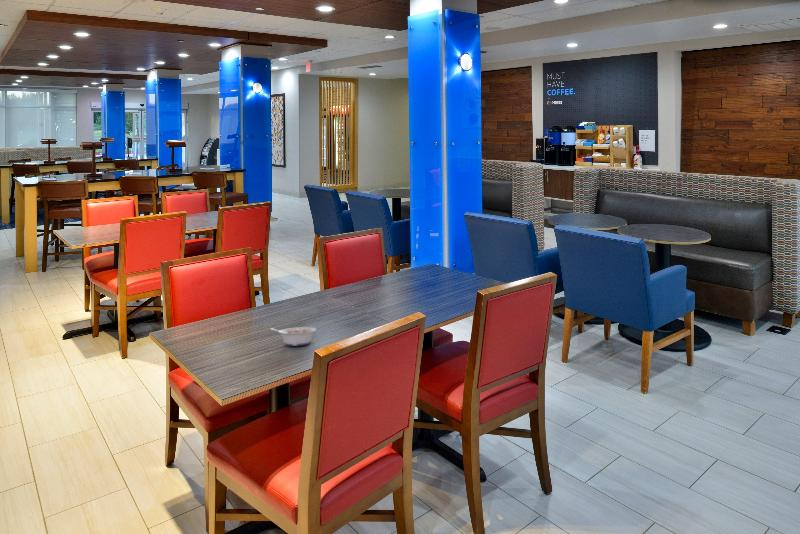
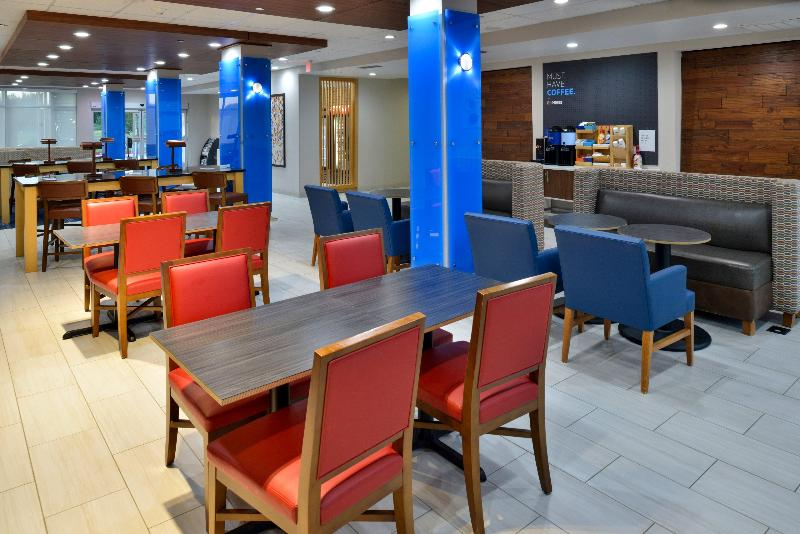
- legume (296, 335)
